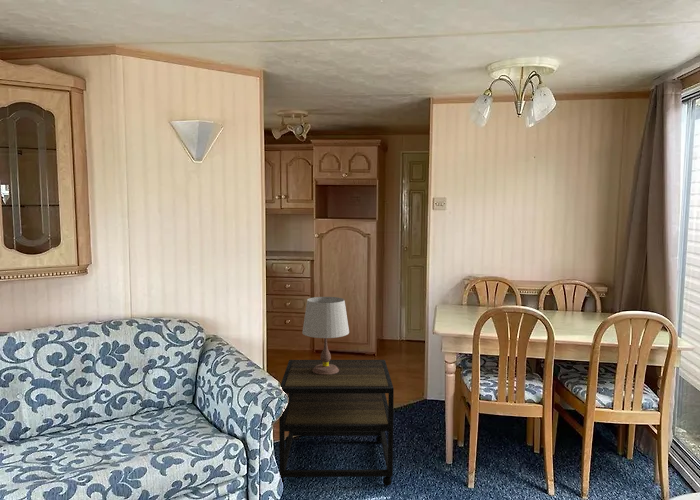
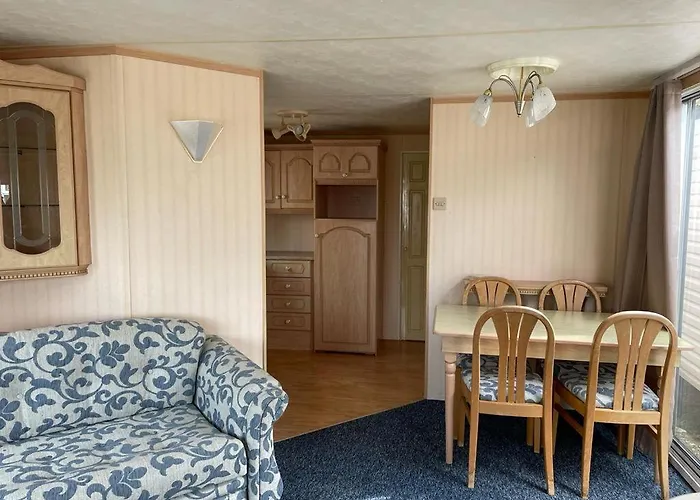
- table lamp (325, 335)
- side table (334, 417)
